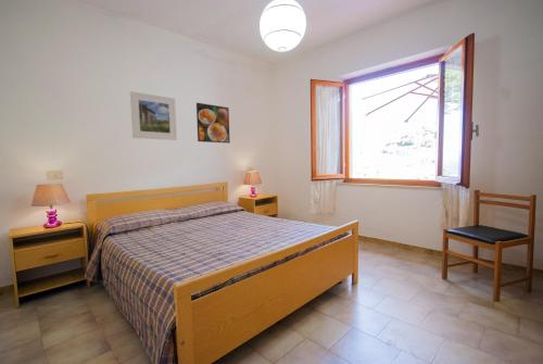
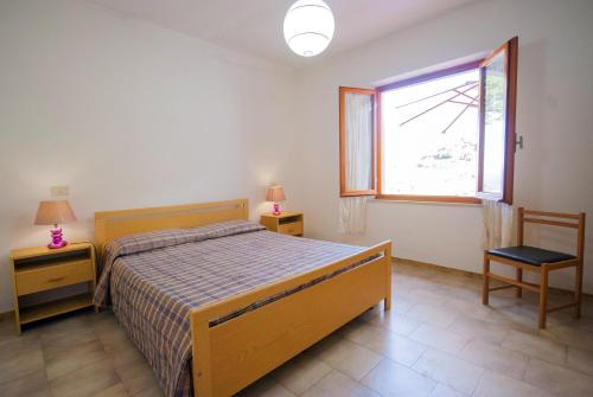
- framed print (213, 124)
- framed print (154, 116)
